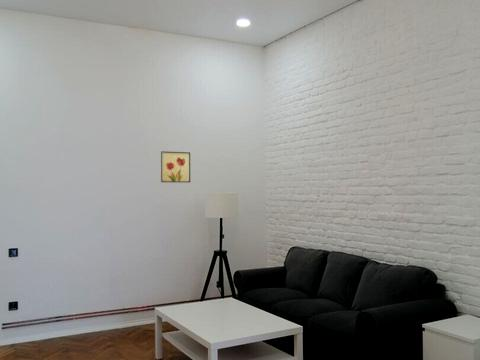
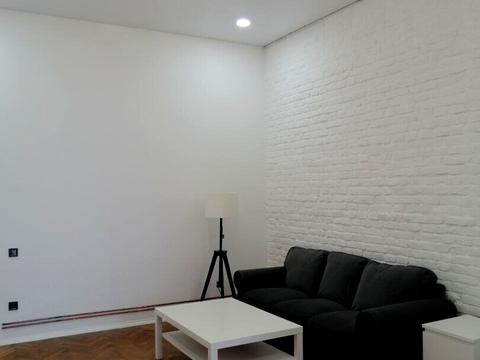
- wall art (175, 167)
